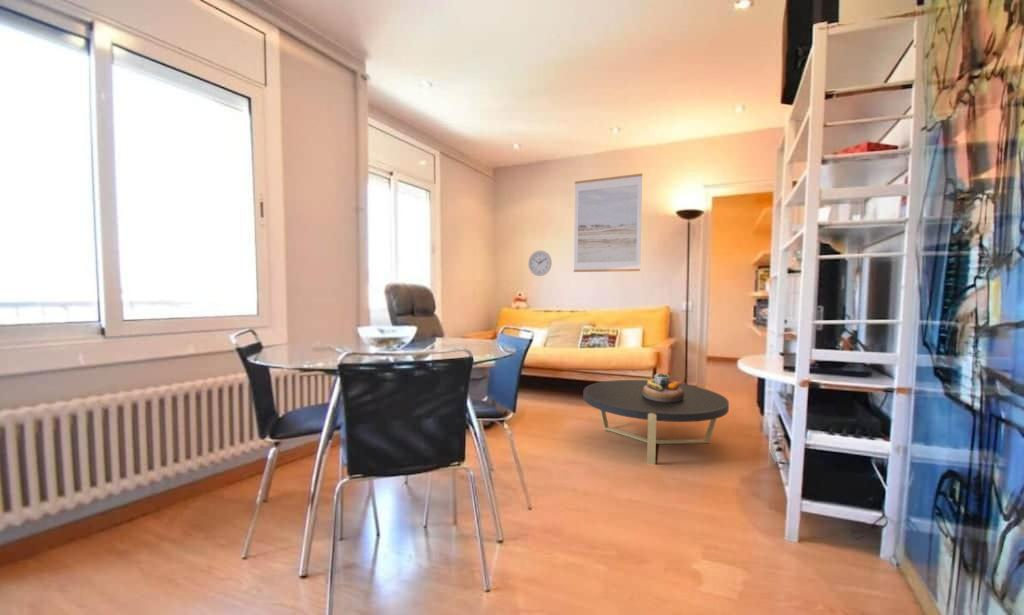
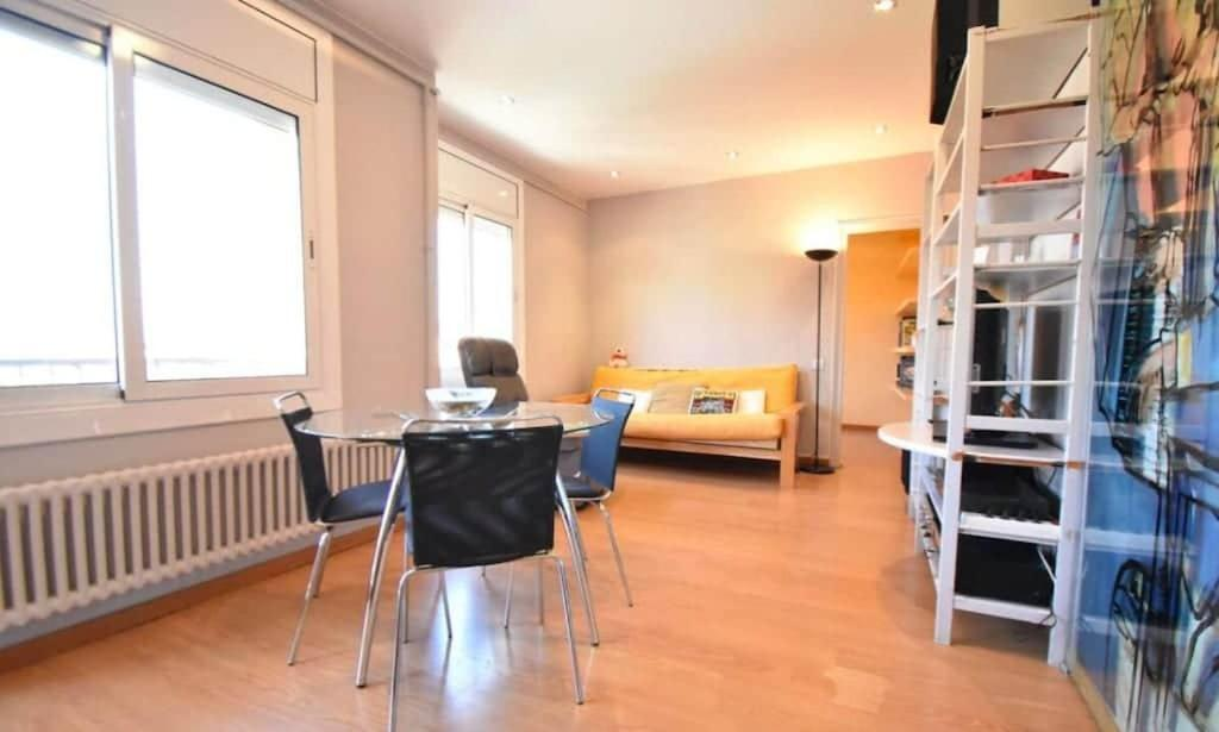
- coffee table (652, 418)
- wall art (606, 224)
- wall clock (539, 263)
- decorative bowl (663, 385)
